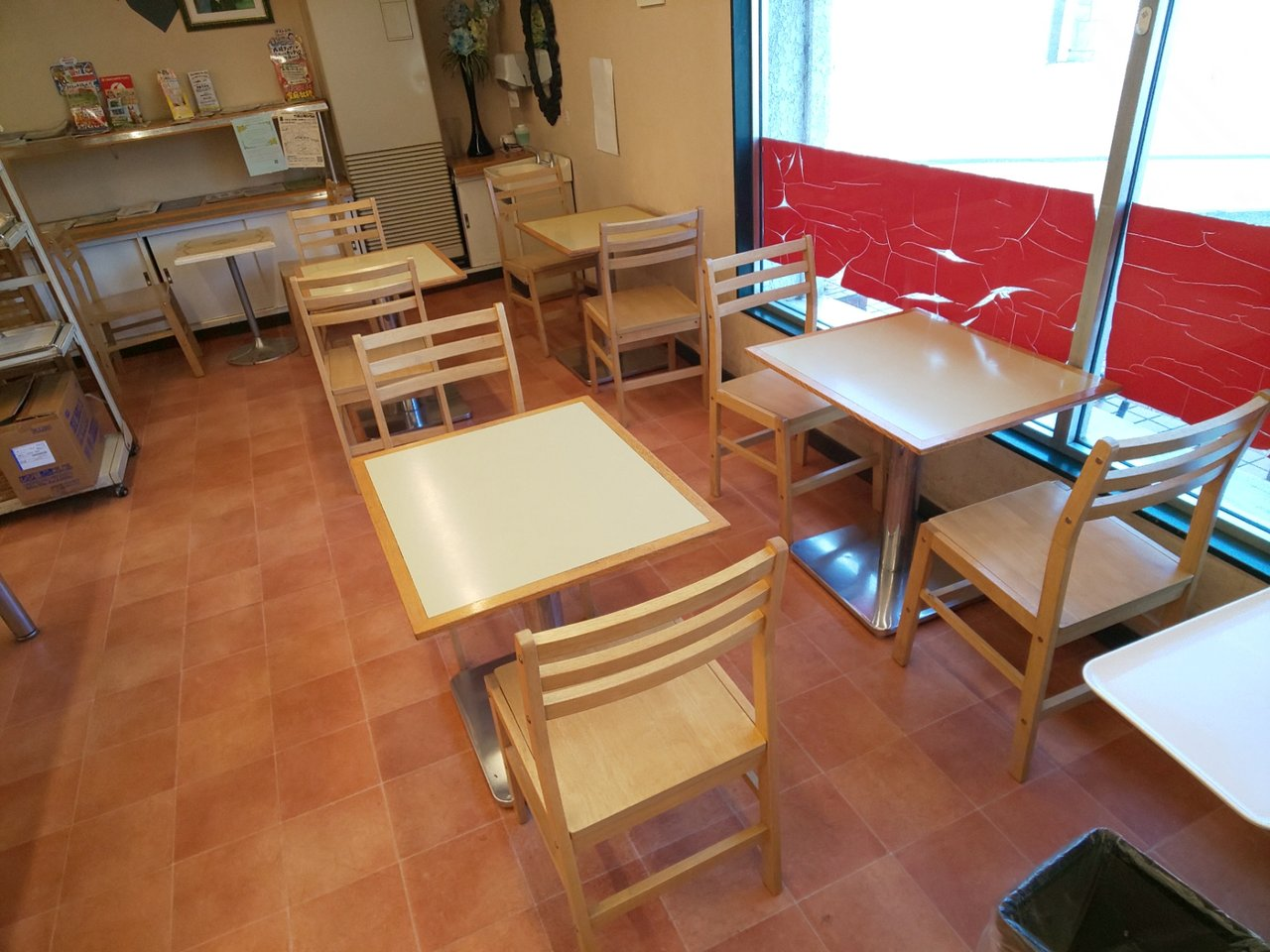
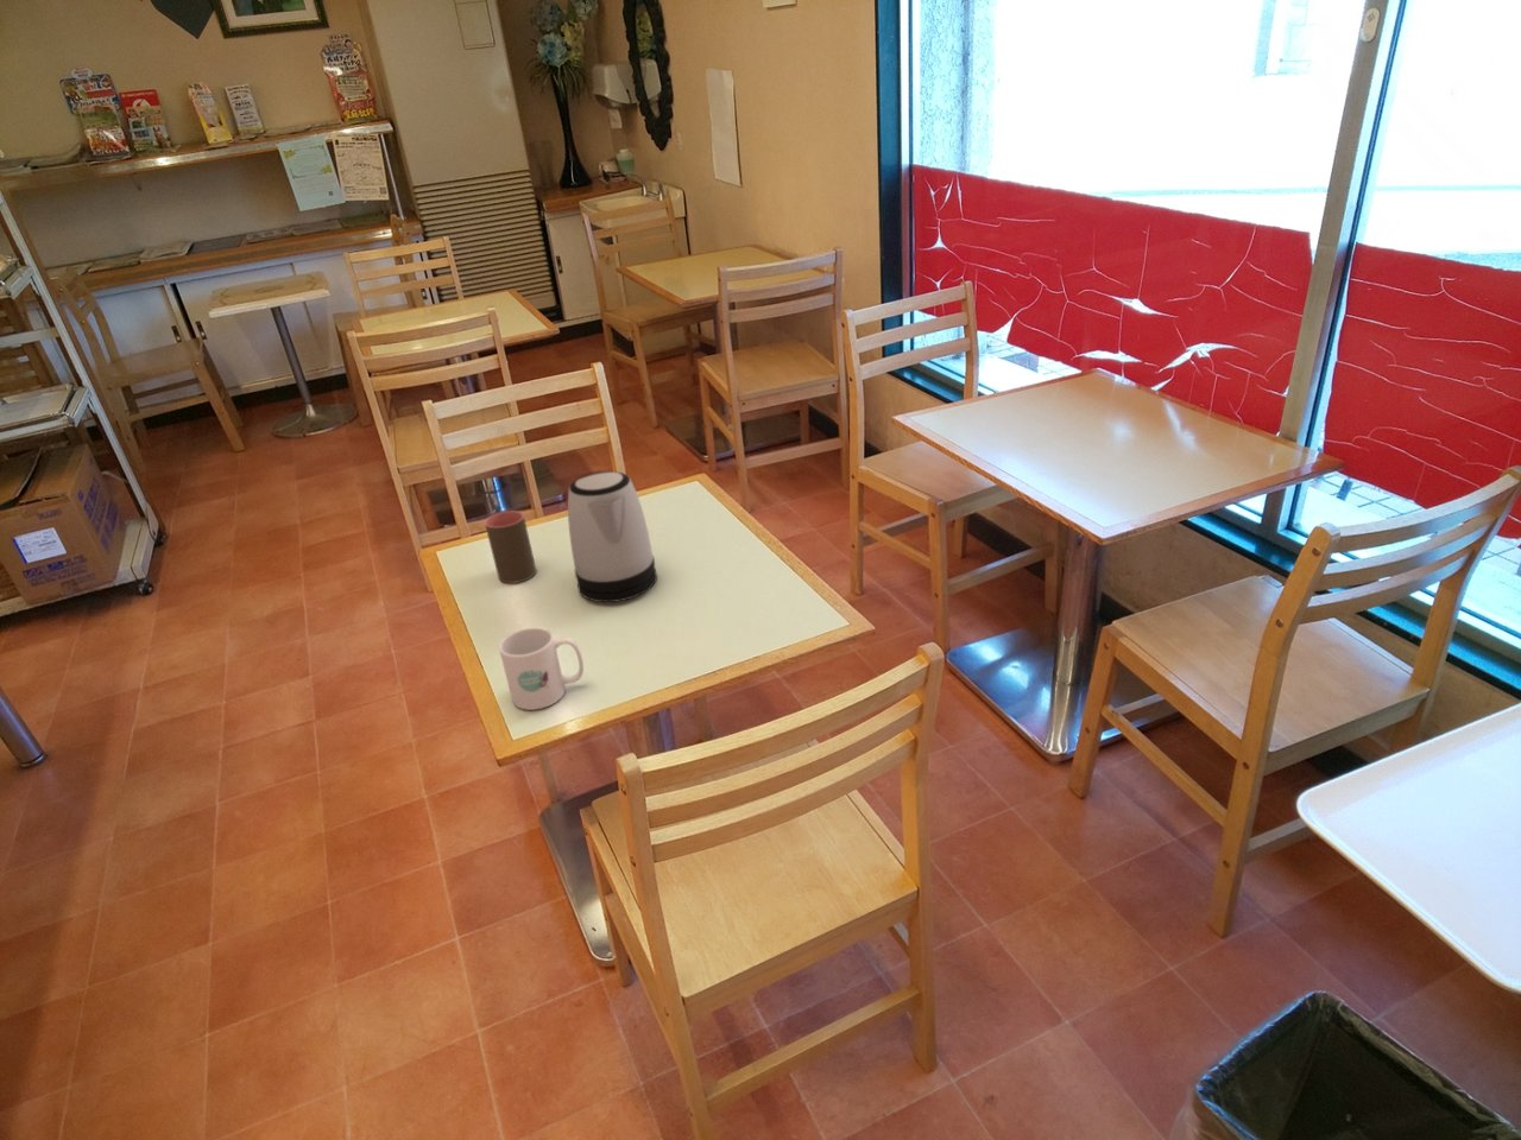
+ cup (511, 546)
+ mug (544, 665)
+ kettle (606, 527)
